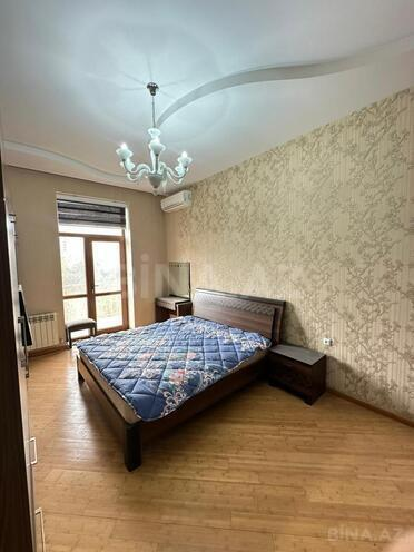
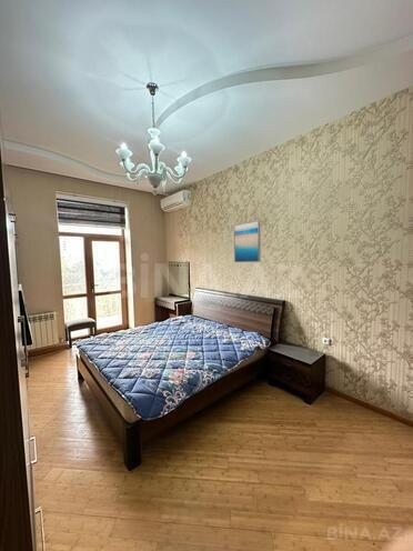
+ wall art (246, 242)
